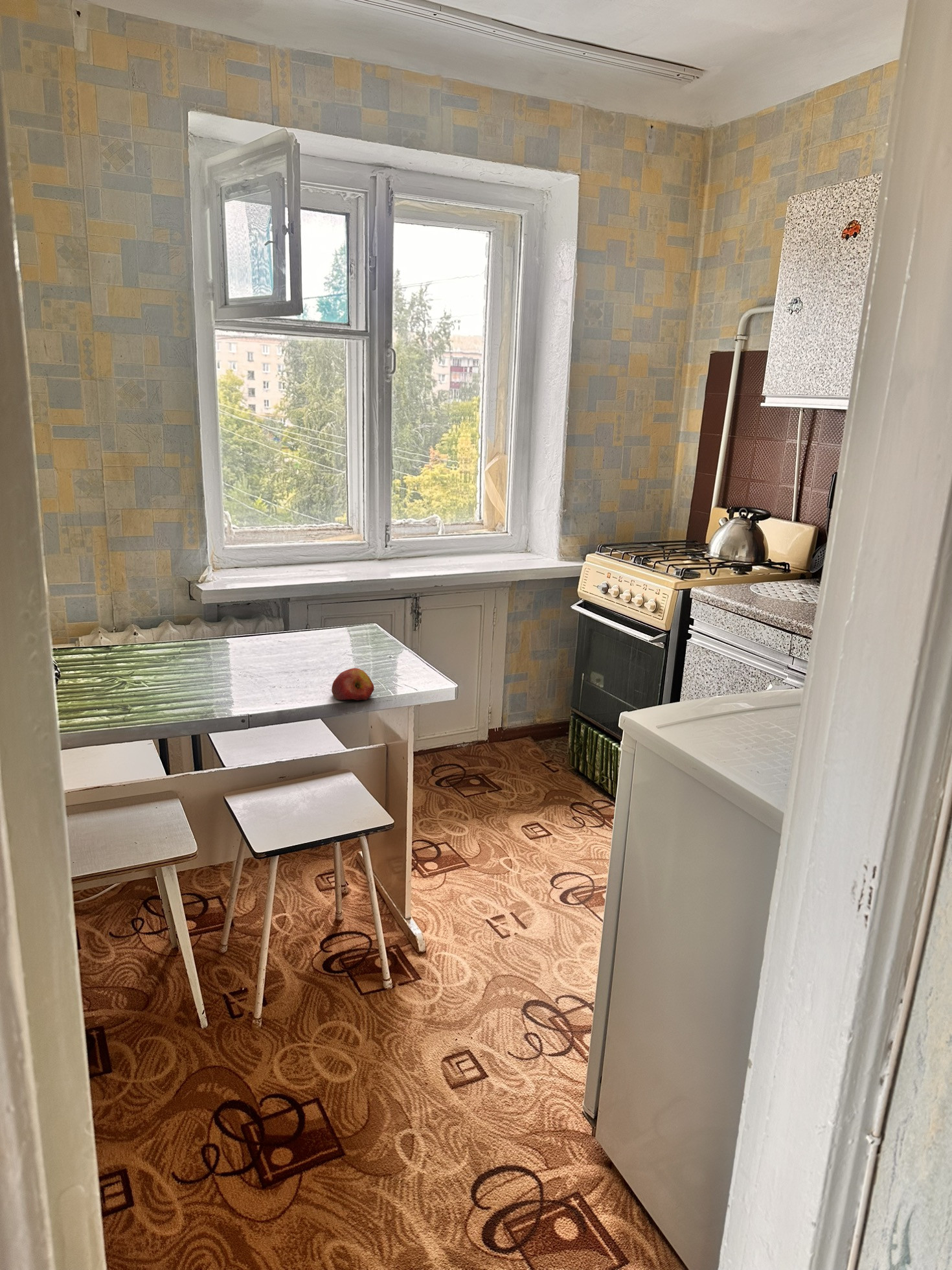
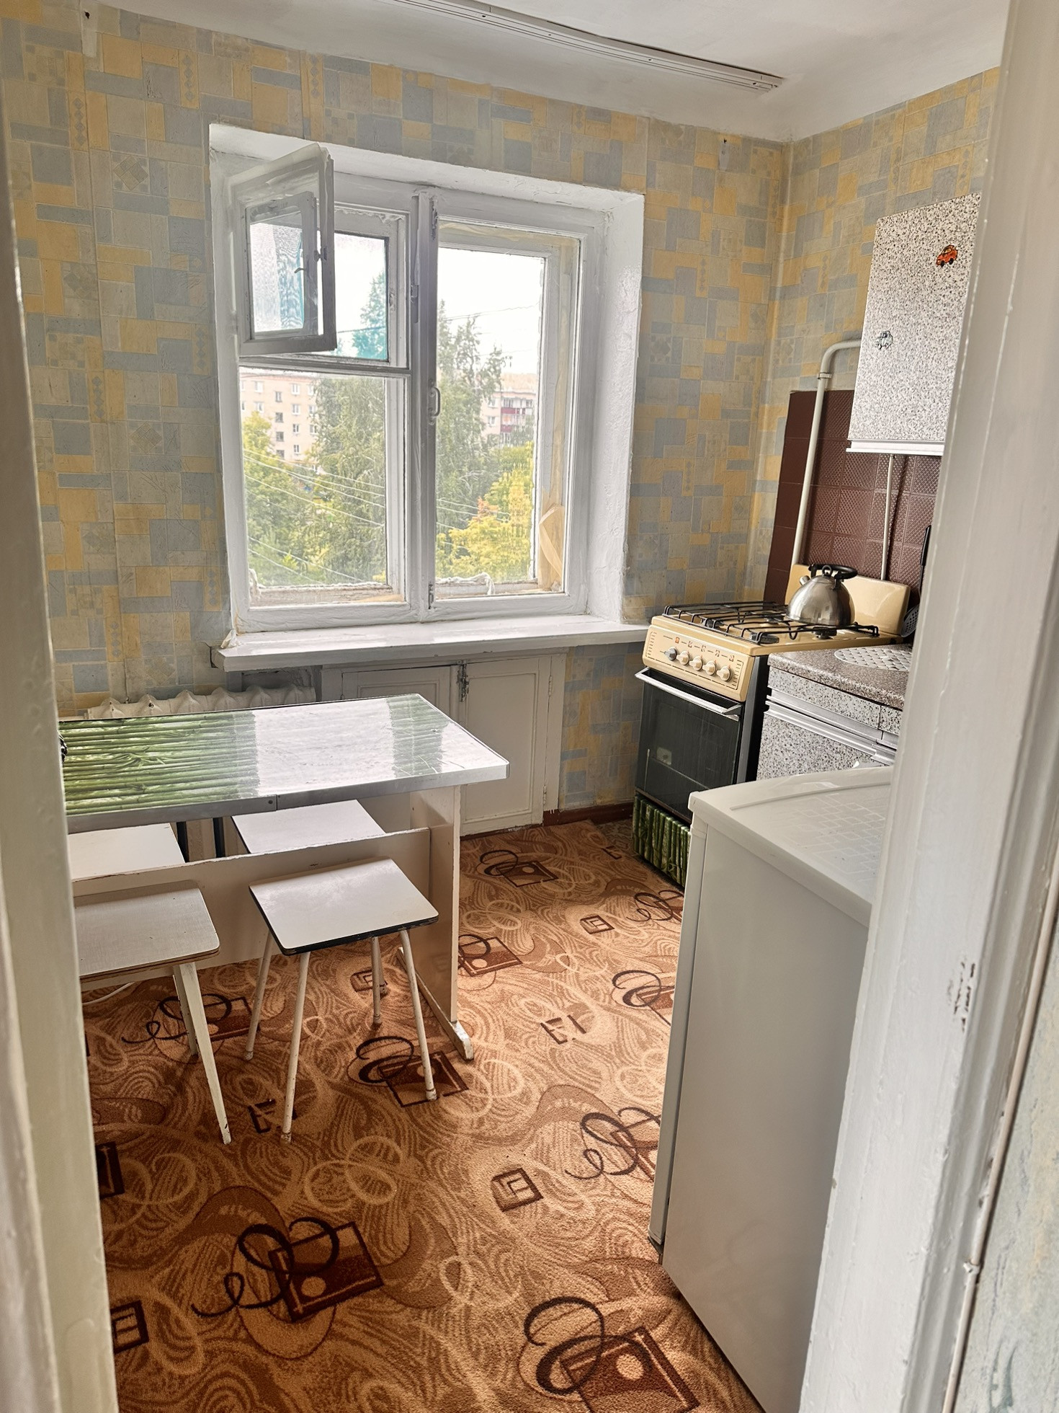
- apple (352, 682)
